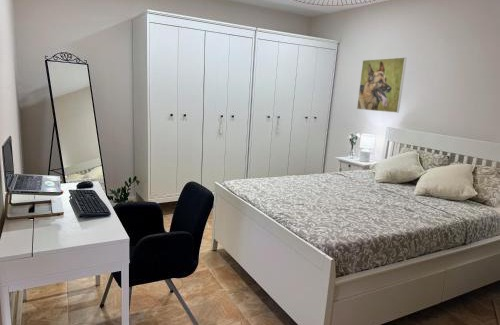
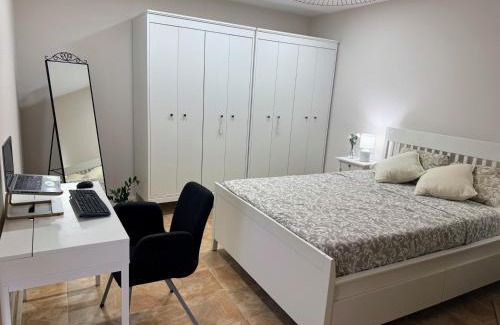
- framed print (379, 85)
